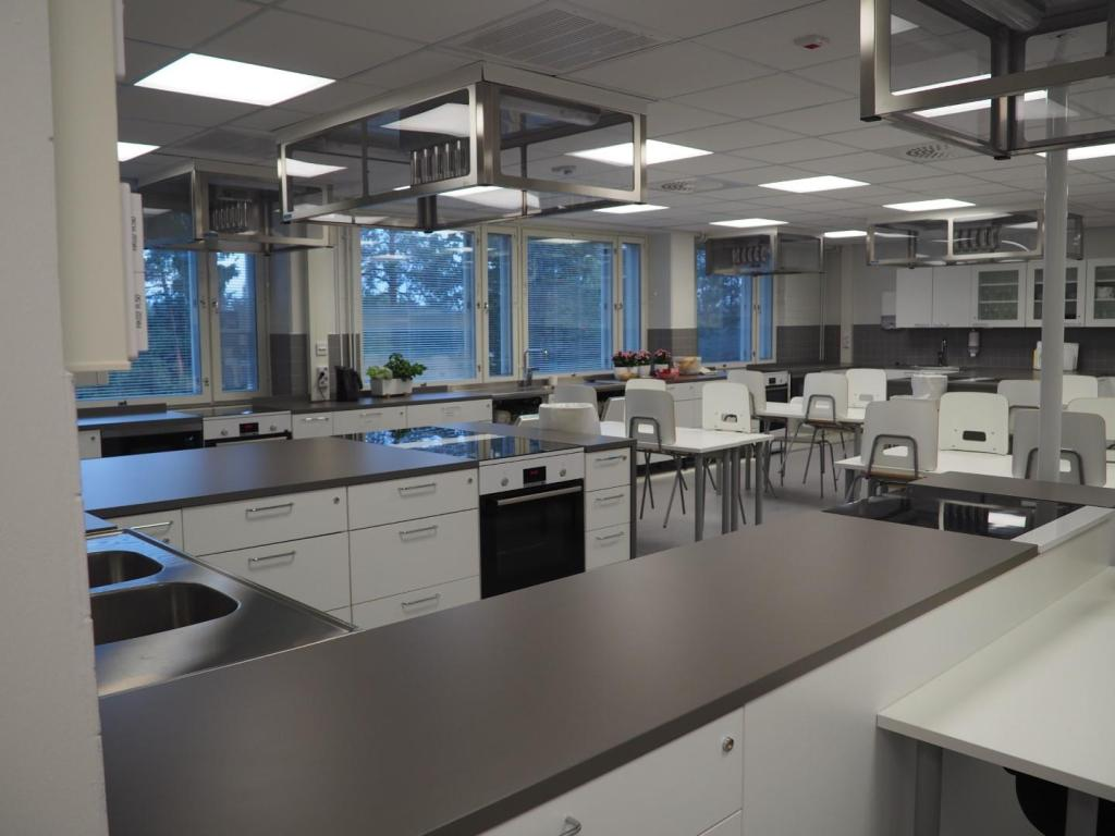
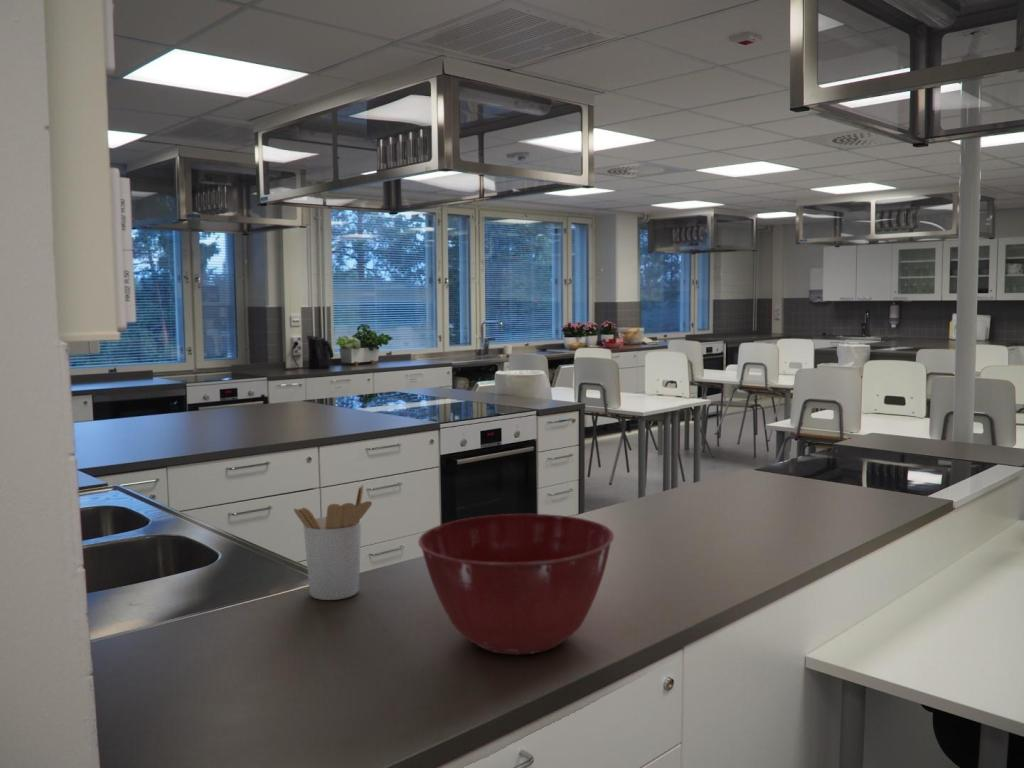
+ utensil holder (338, 543)
+ mixing bowl (516, 585)
